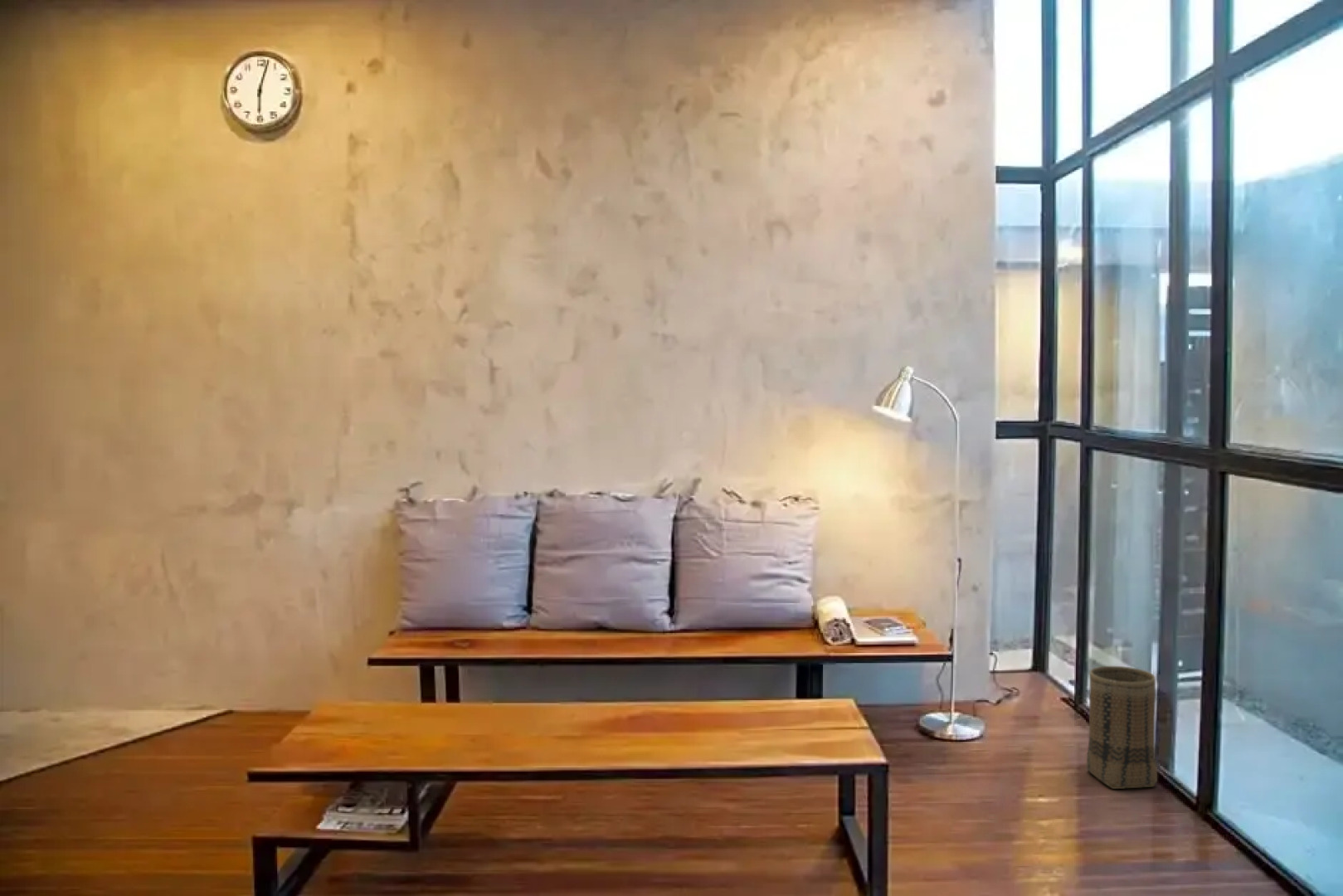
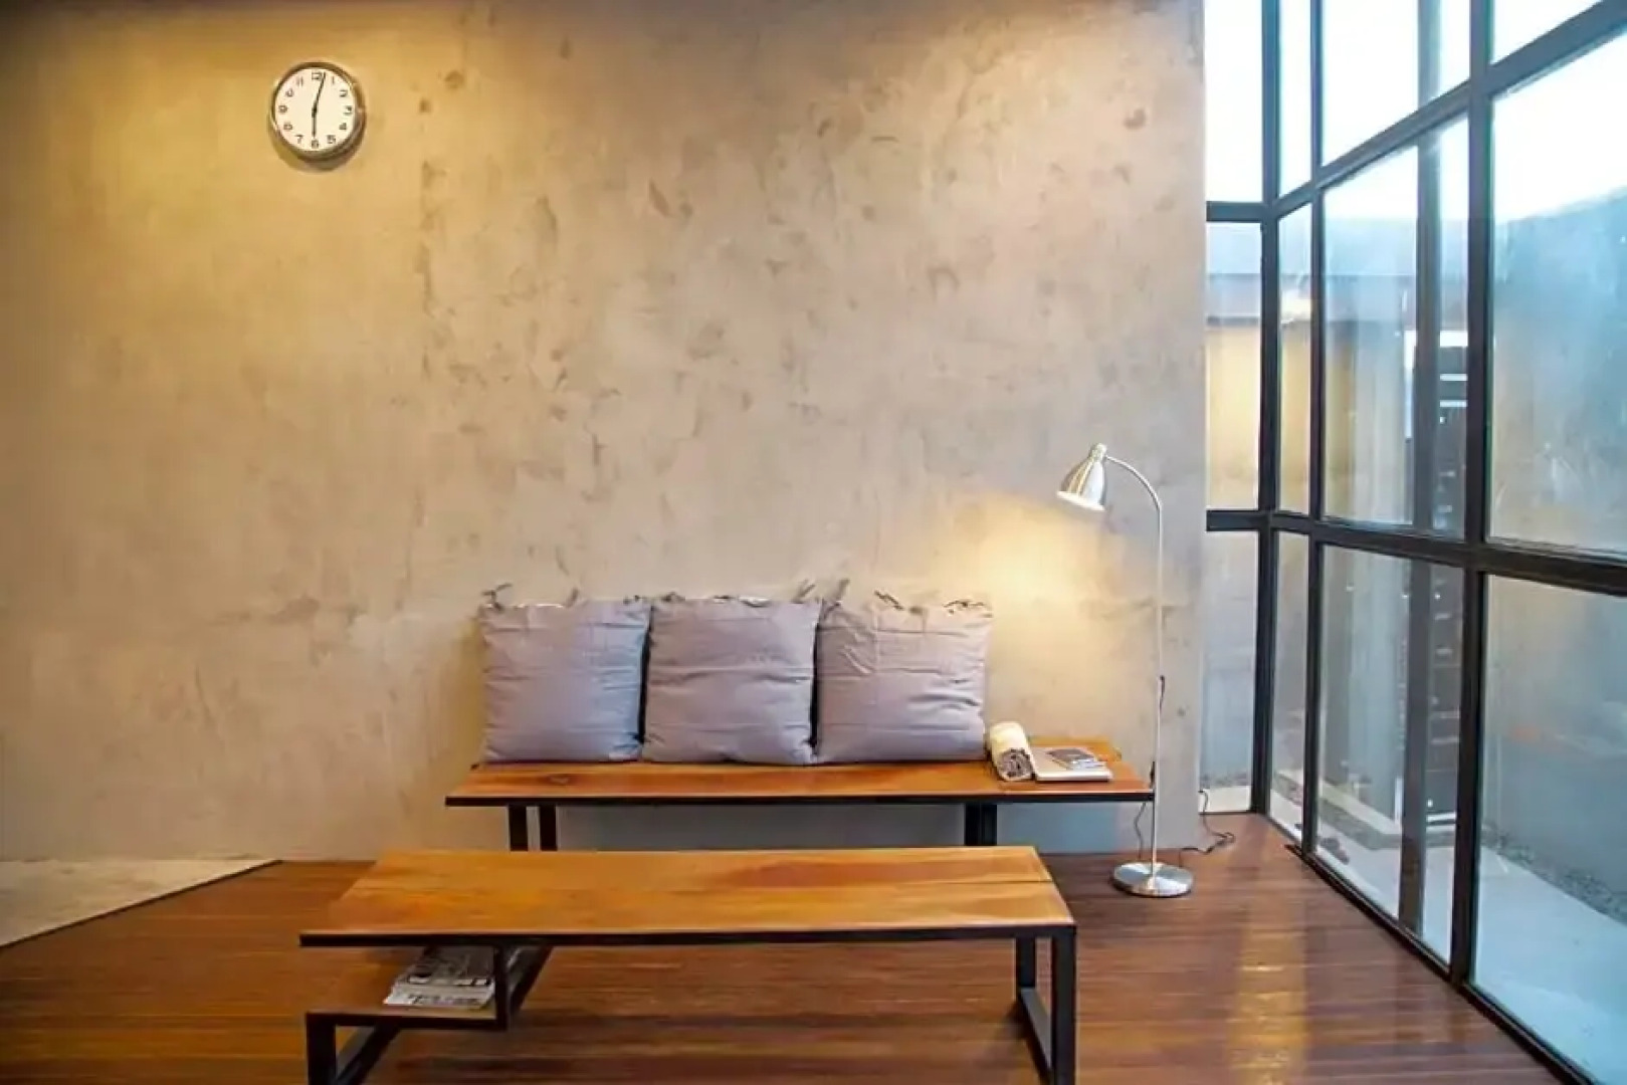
- basket (1122, 726)
